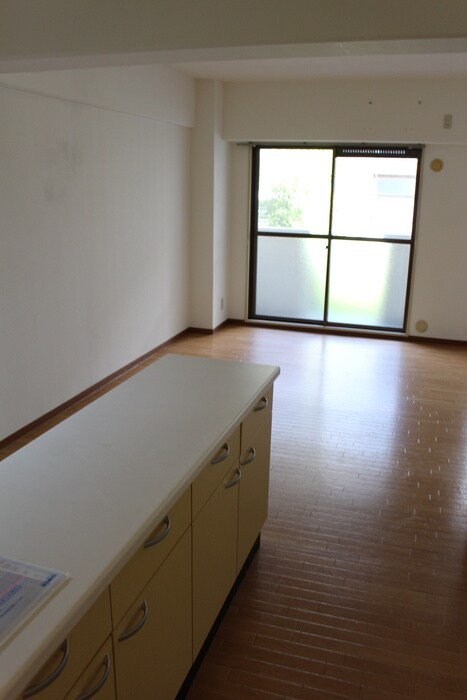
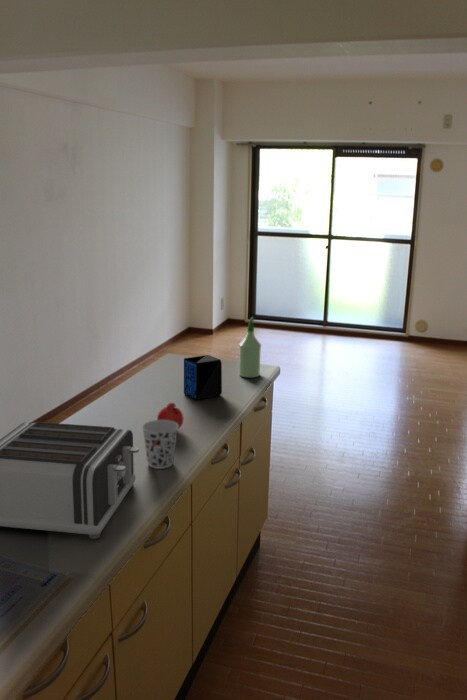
+ cup (160, 444)
+ fruit (170, 416)
+ toaster (65, 473)
+ speaker (202, 377)
+ spray bottle (250, 347)
